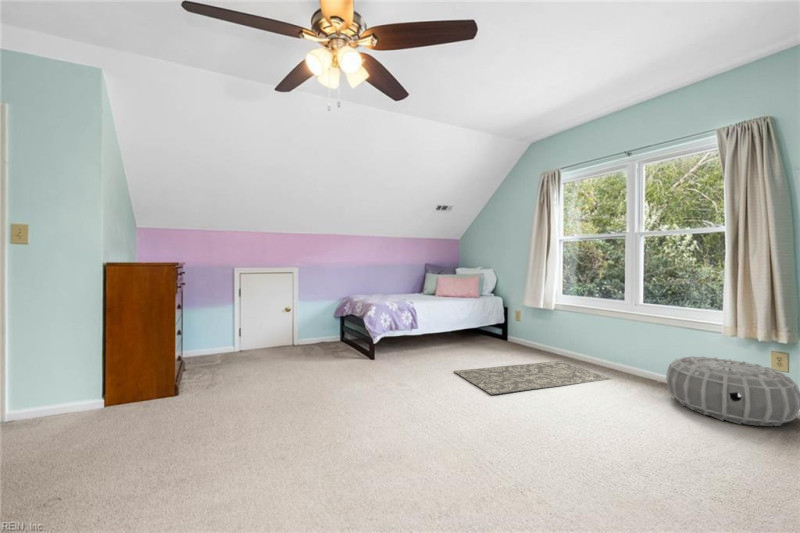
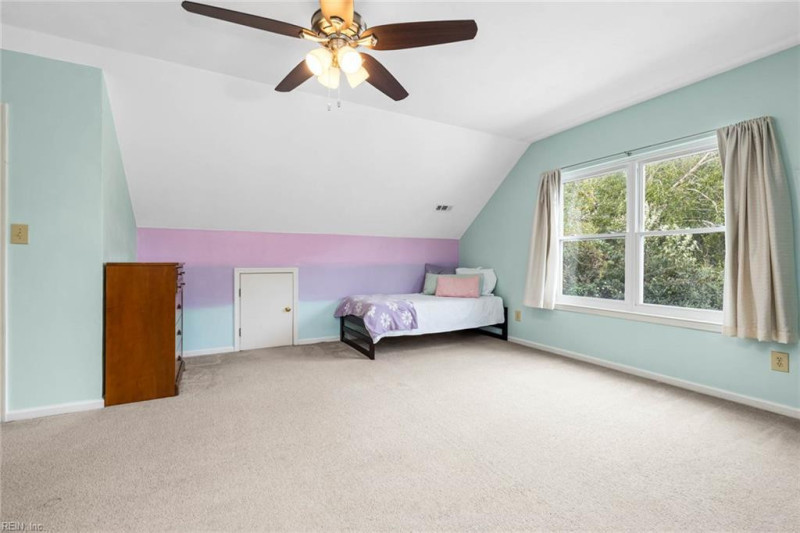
- rug (531, 374)
- air purifier (727, 387)
